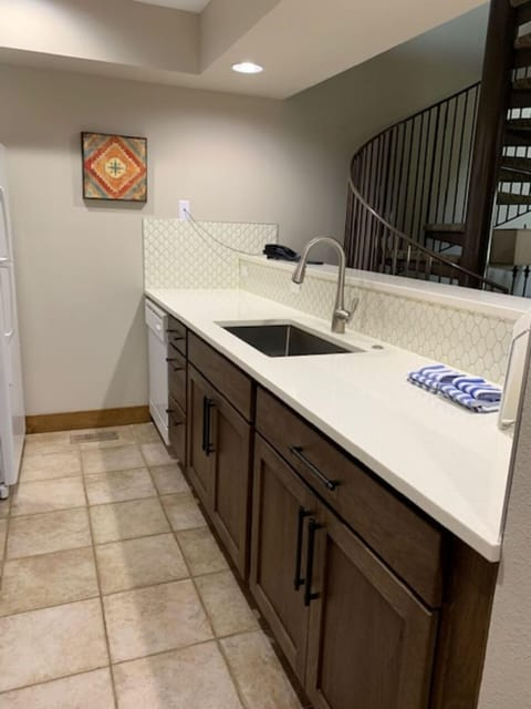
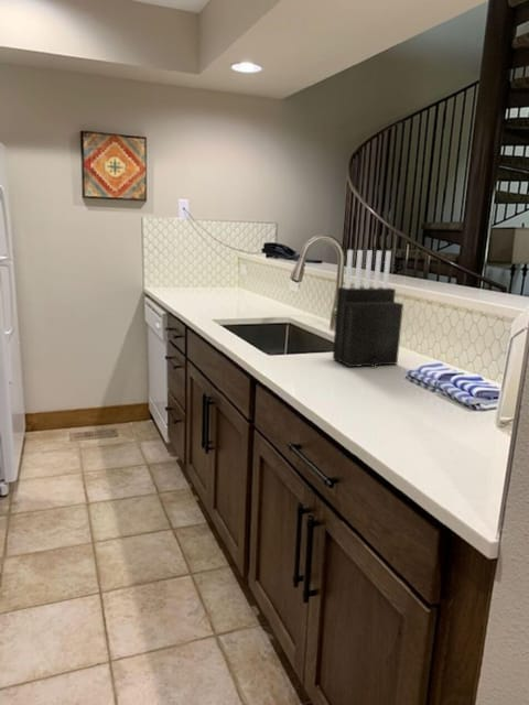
+ knife block (370, 307)
